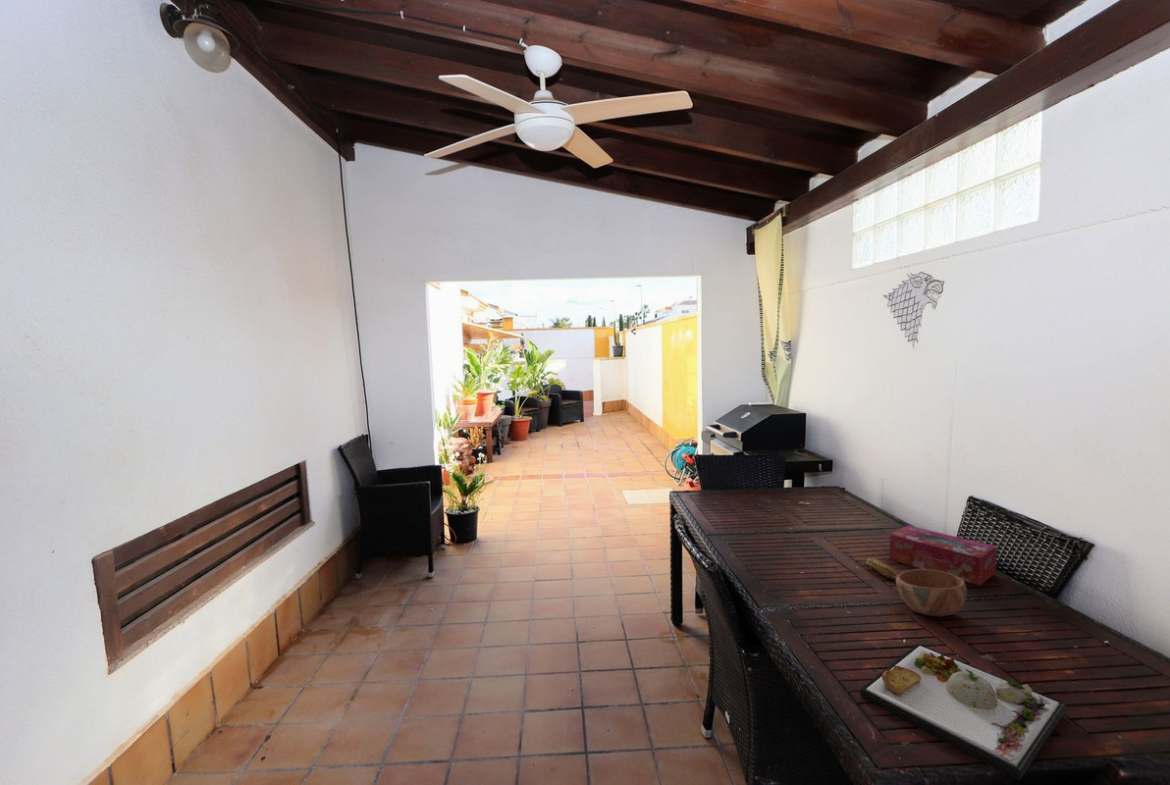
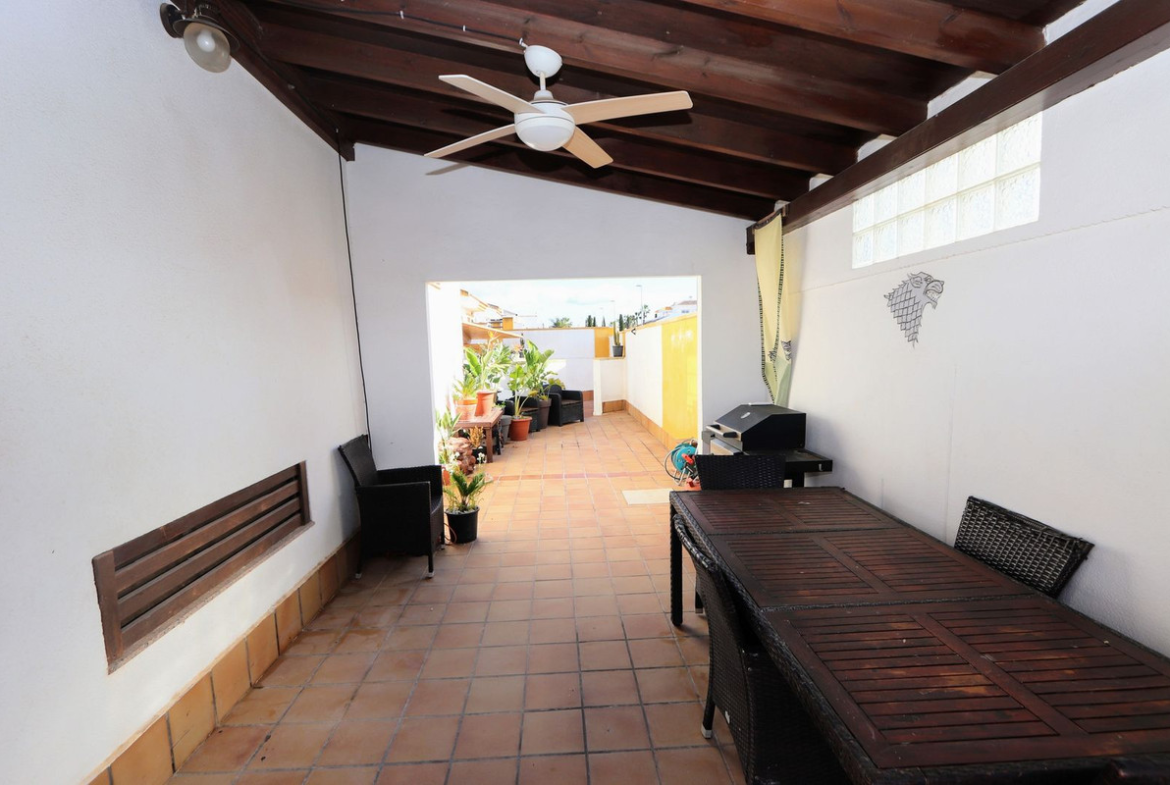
- banana (879, 565)
- tissue box (940, 552)
- dinner plate (959, 690)
- bowl (929, 593)
